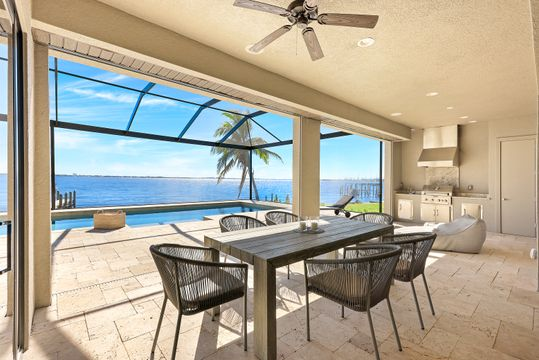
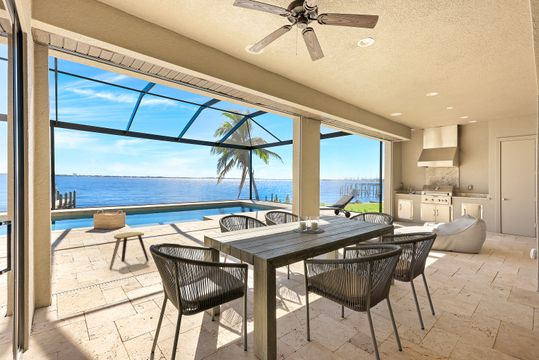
+ stool (125, 248)
